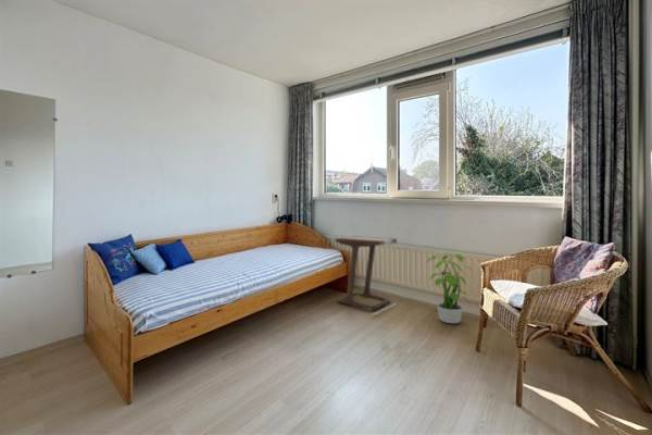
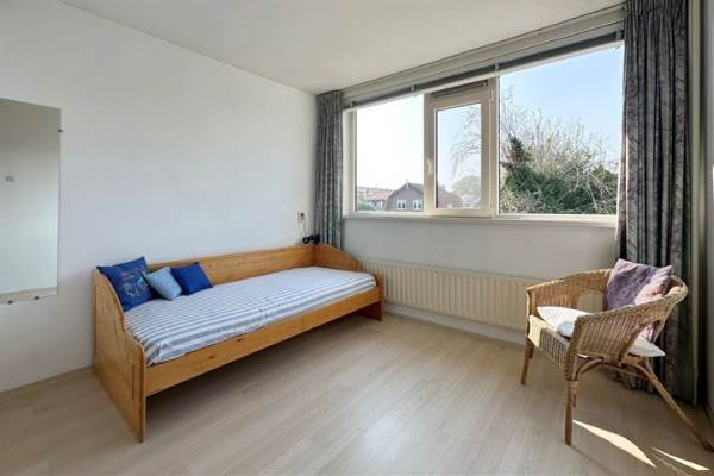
- potted plant (444, 286)
- side table (367, 270)
